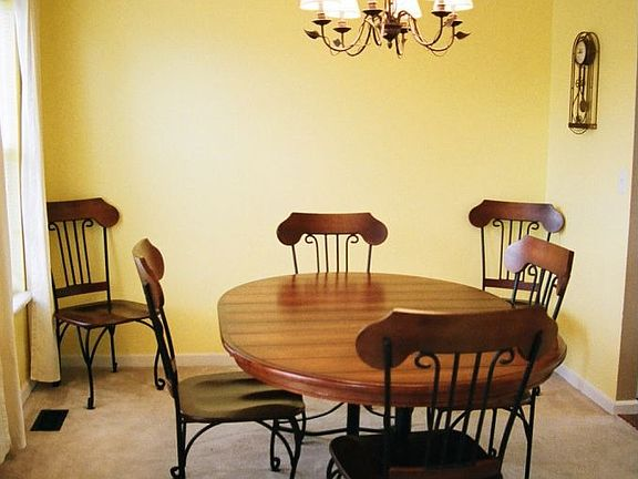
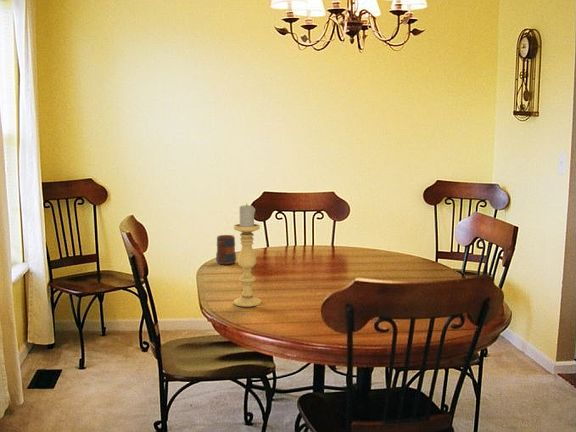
+ candle holder (247, 253)
+ mug (224, 250)
